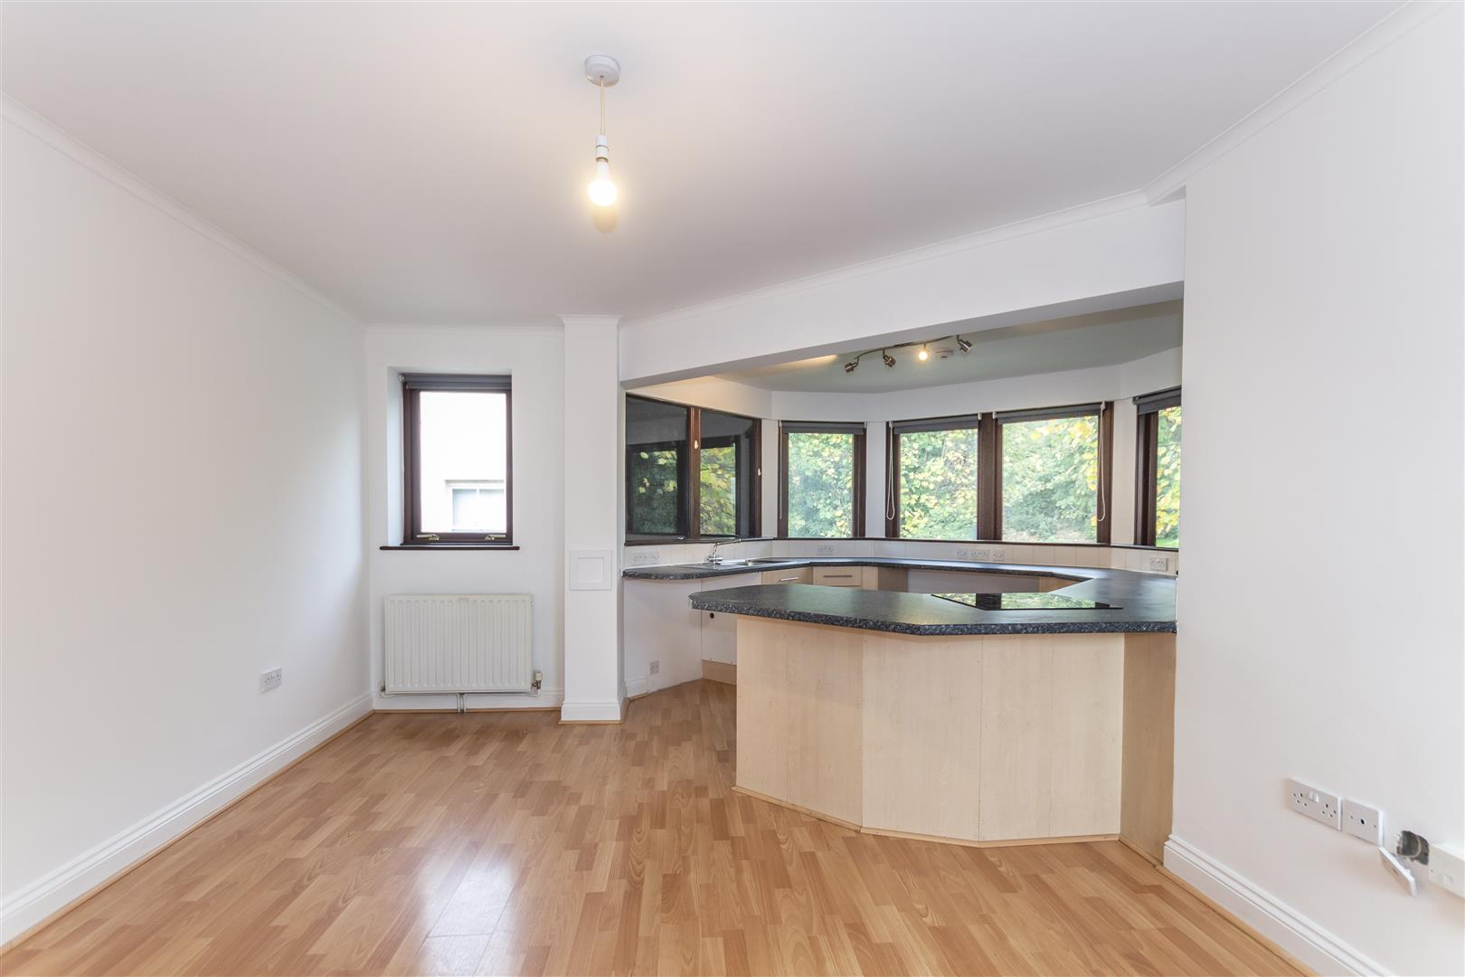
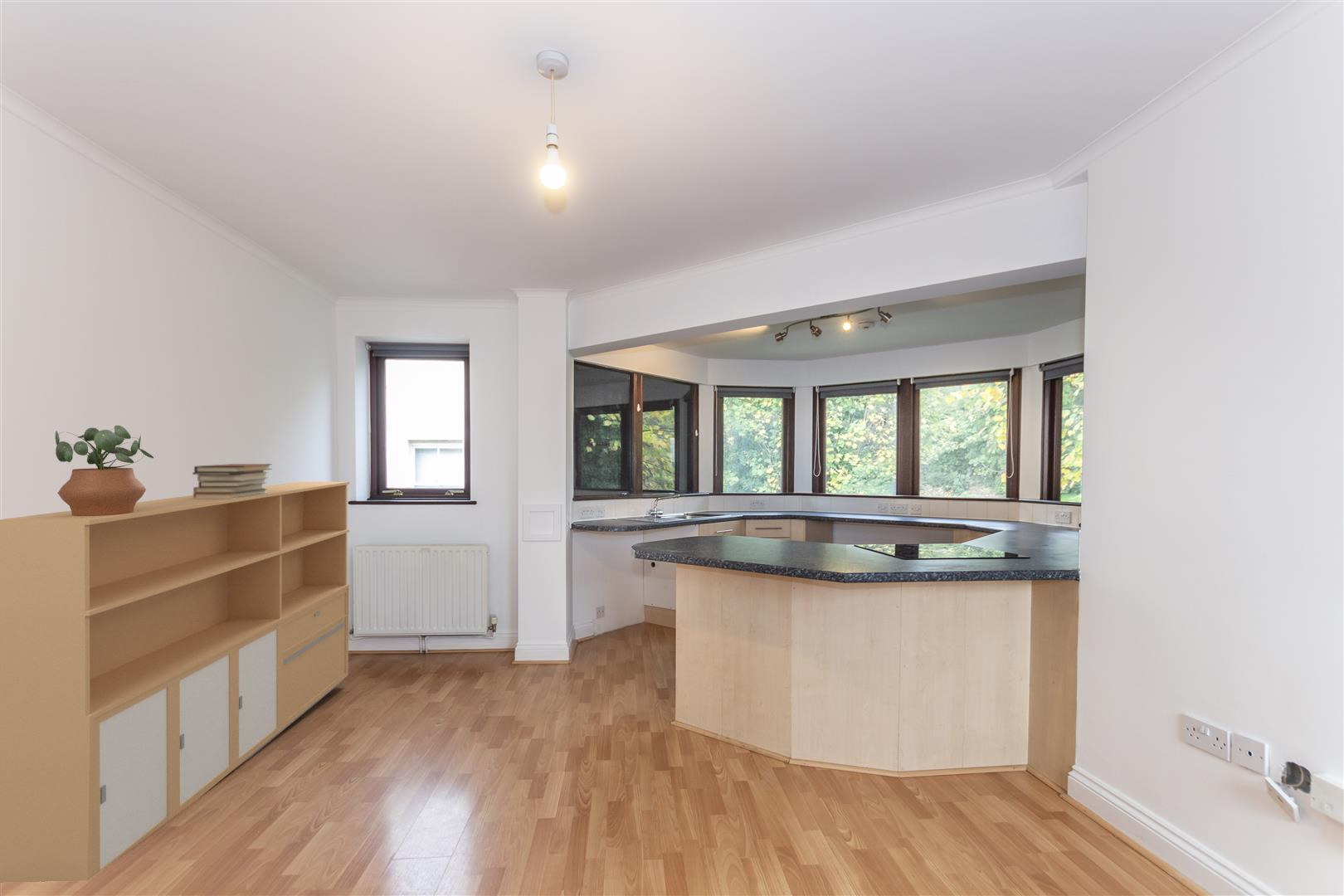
+ book stack (234, 480)
+ potted plant (107, 468)
+ storage cabinet (227, 625)
